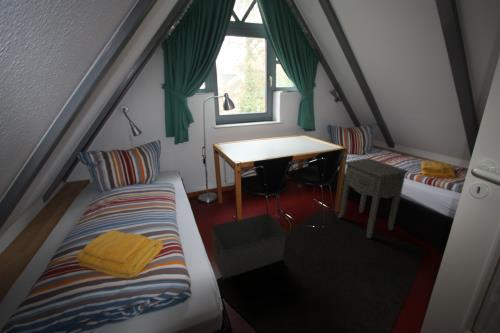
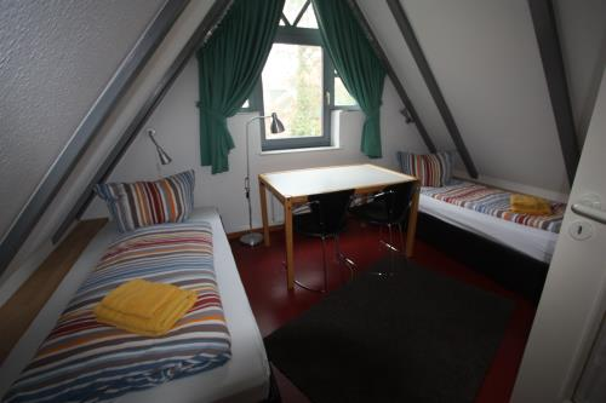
- nightstand (369, 195)
- storage bin (248, 244)
